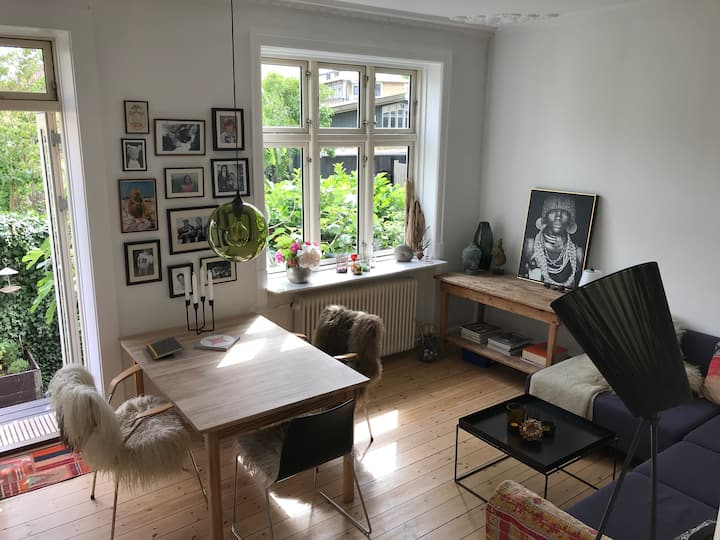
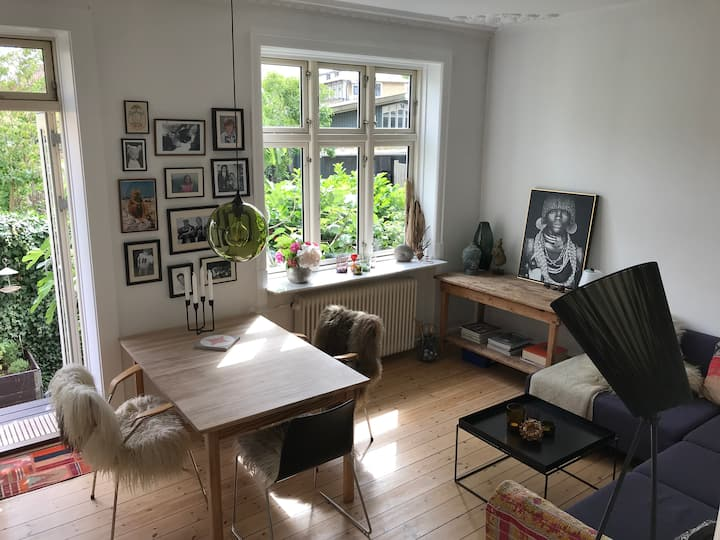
- notepad (164, 347)
